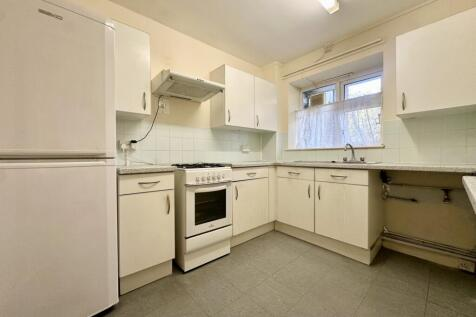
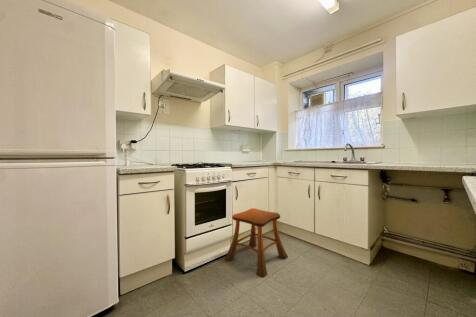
+ stool (256, 235)
